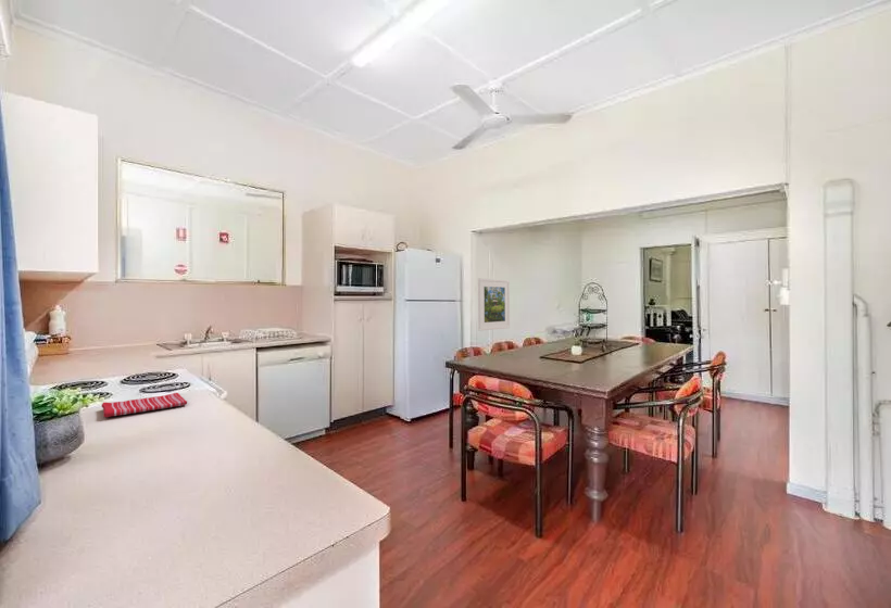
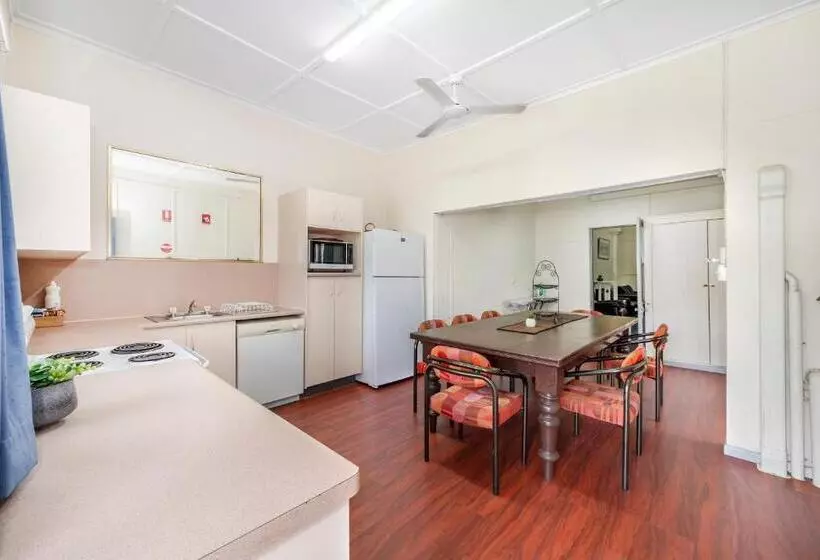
- dish towel (145, 404)
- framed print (494, 304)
